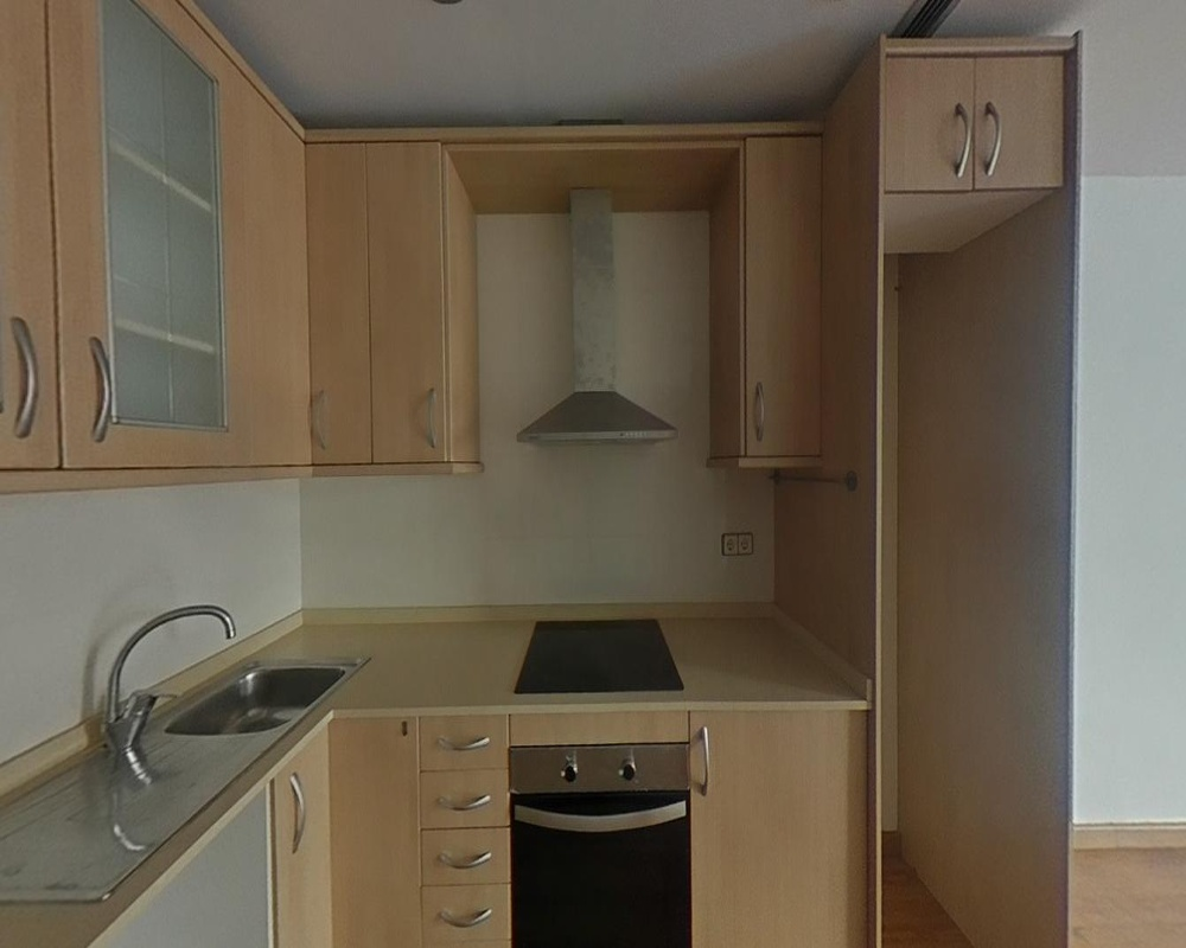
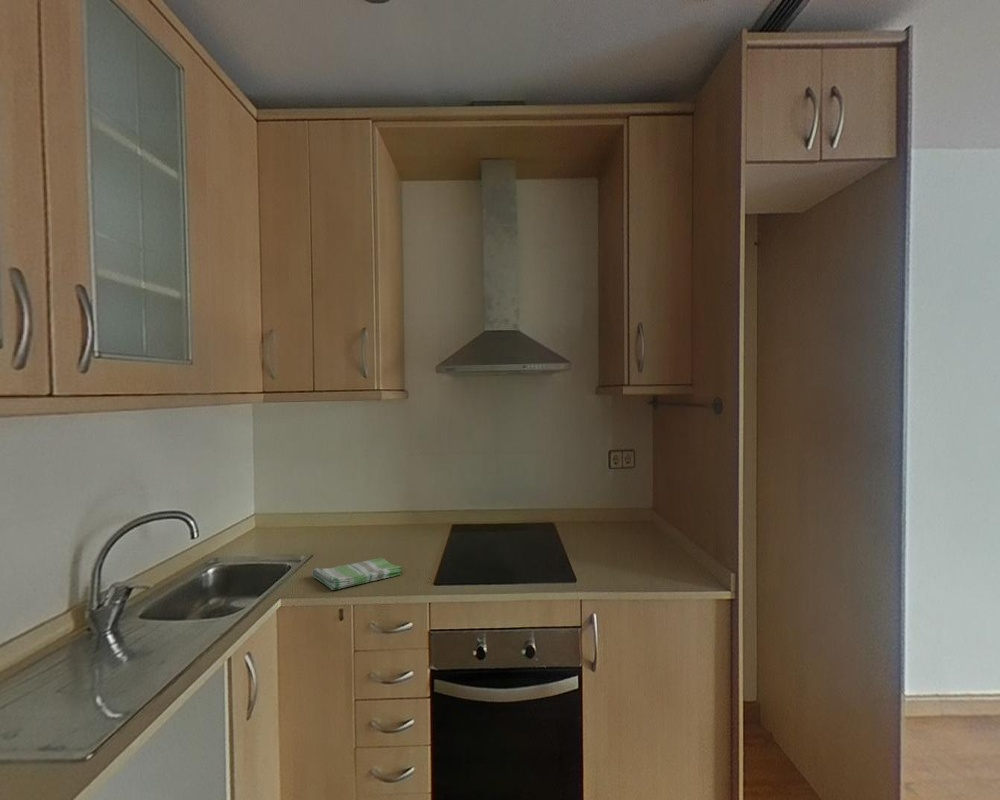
+ dish towel (357, 570)
